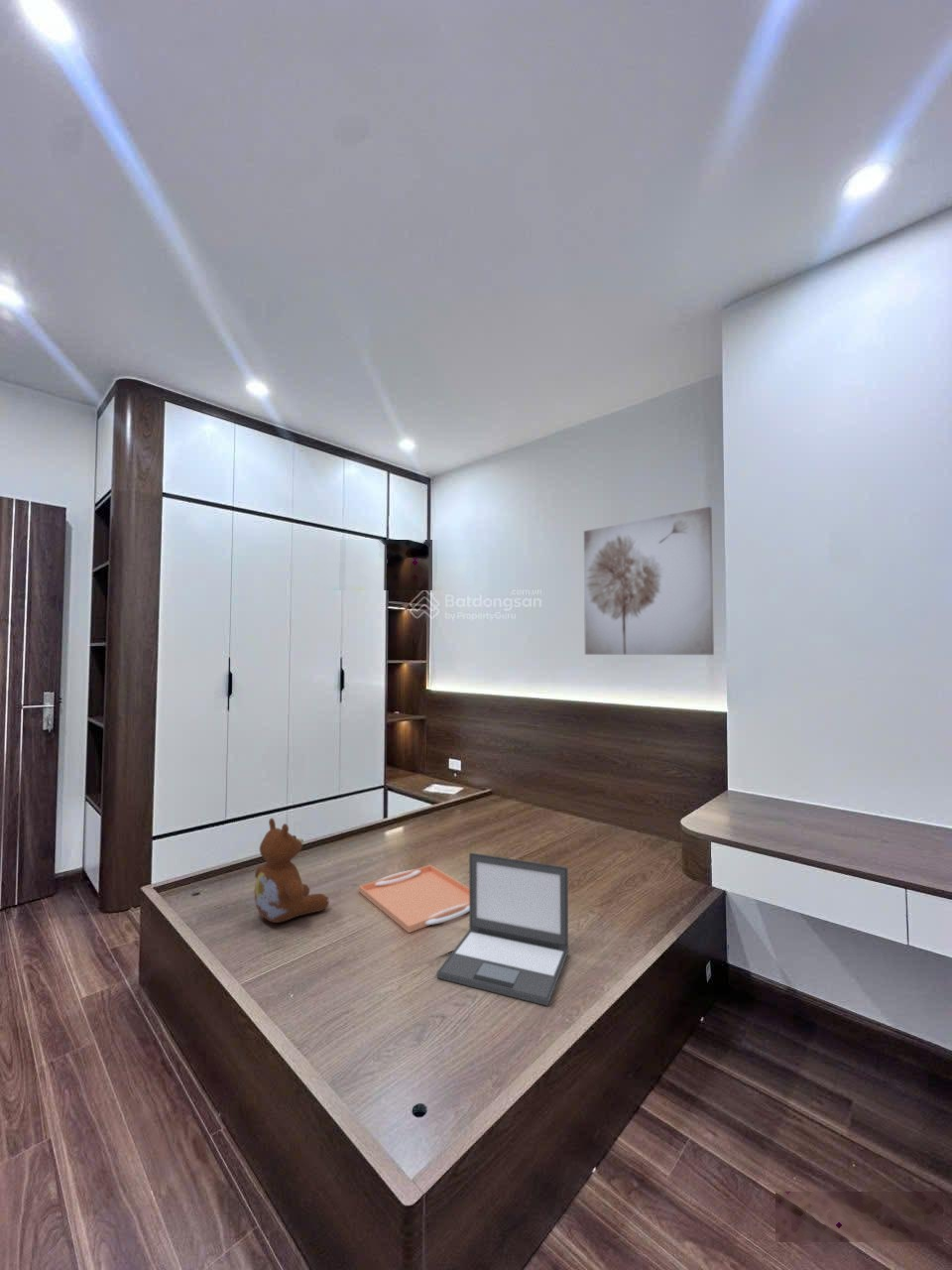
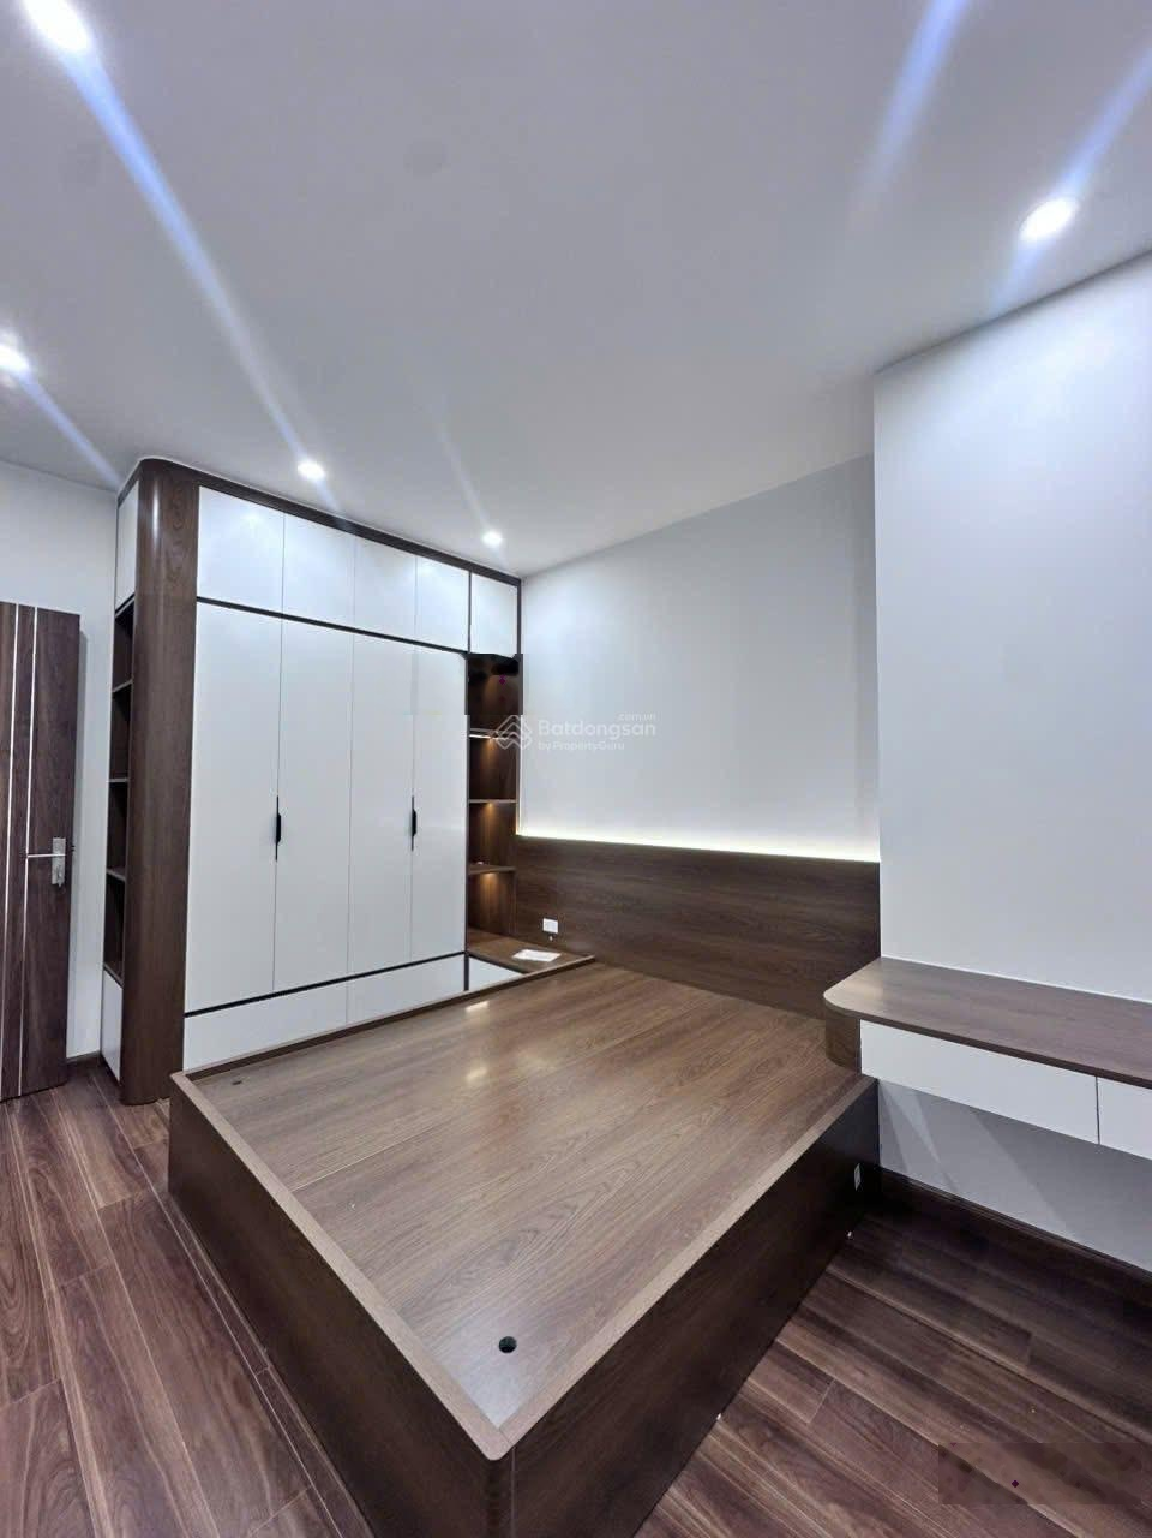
- serving tray (420, 894)
- laptop (505, 920)
- teddy bear (291, 865)
- wall art (643, 586)
